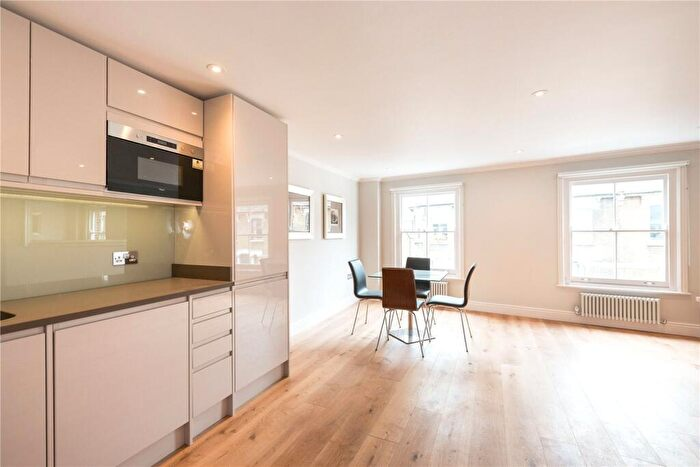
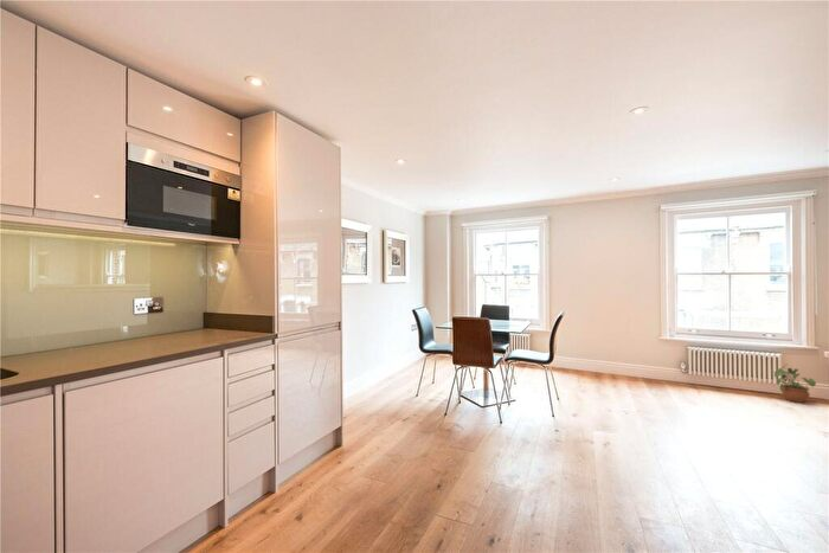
+ potted plant (791, 381)
